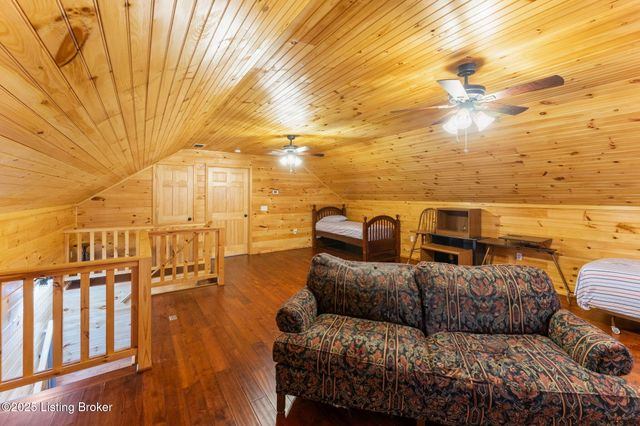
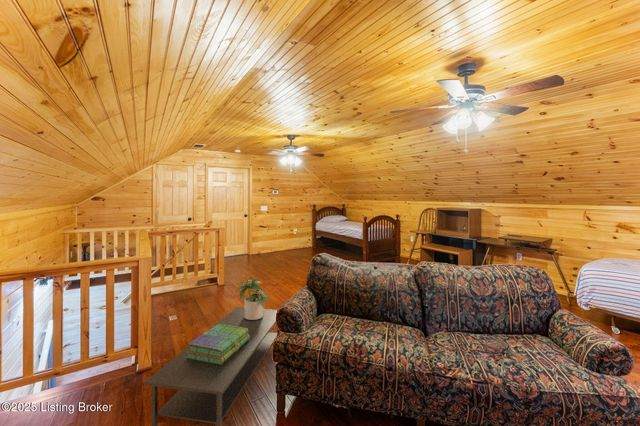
+ potted plant (251, 297)
+ coffee table (231, 358)
+ stack of books (219, 341)
